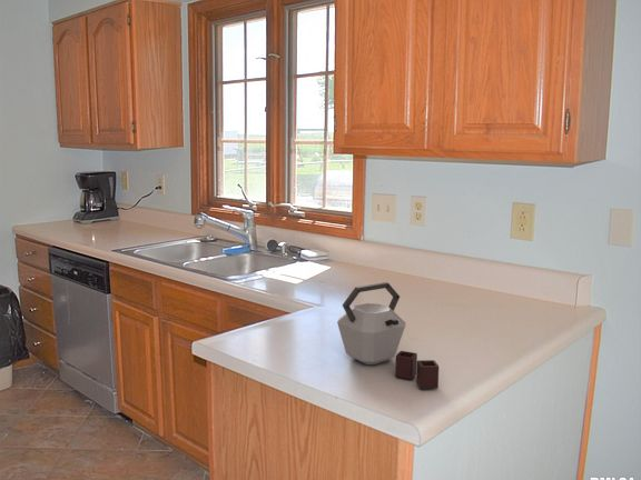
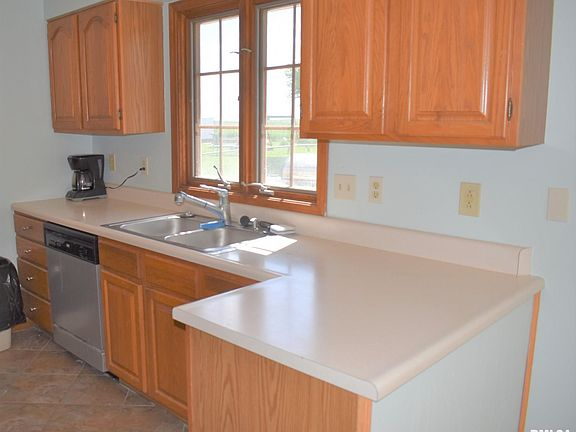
- kettle (392, 330)
